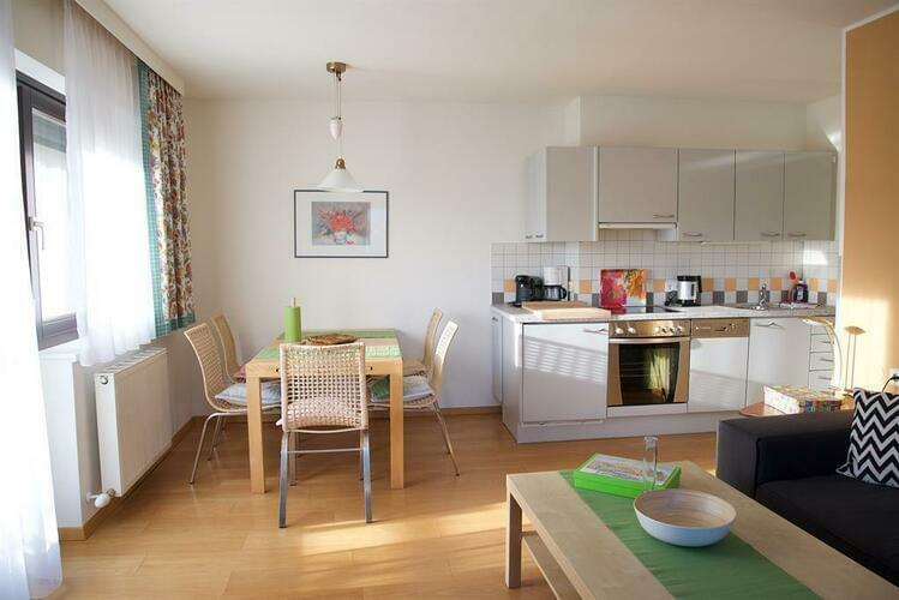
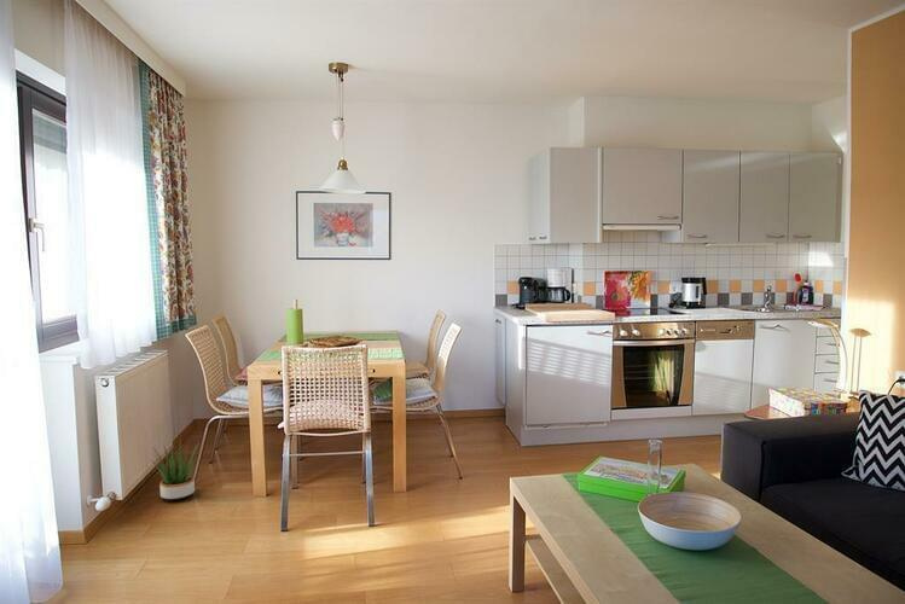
+ potted plant (176, 469)
